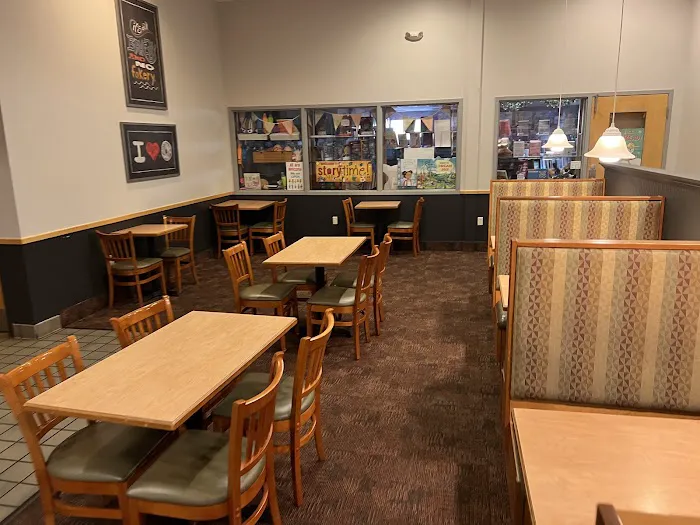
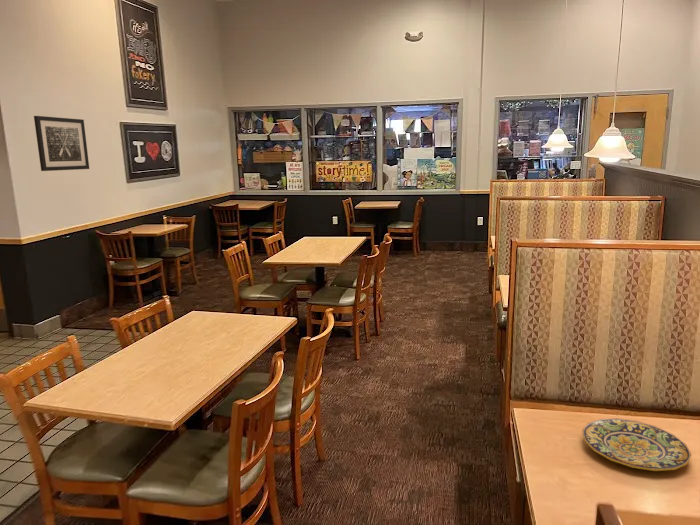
+ wall art (63, 144)
+ plate (634, 446)
